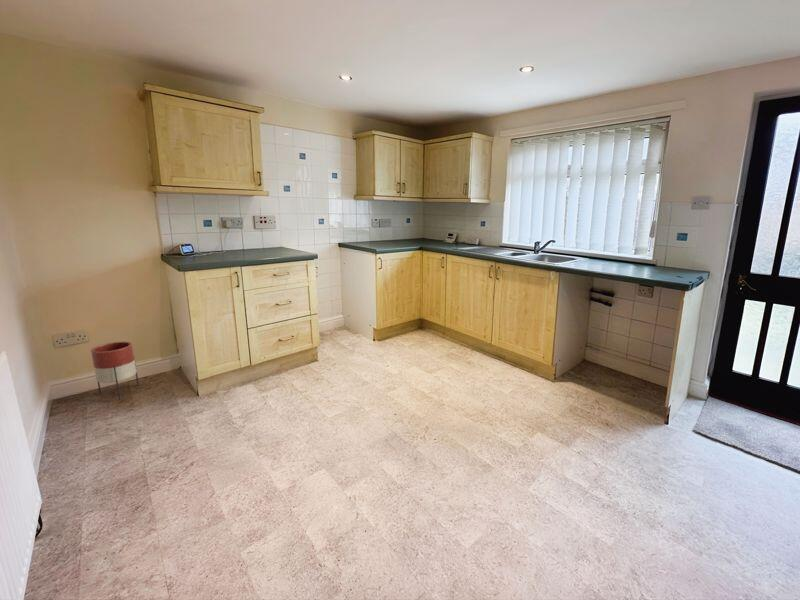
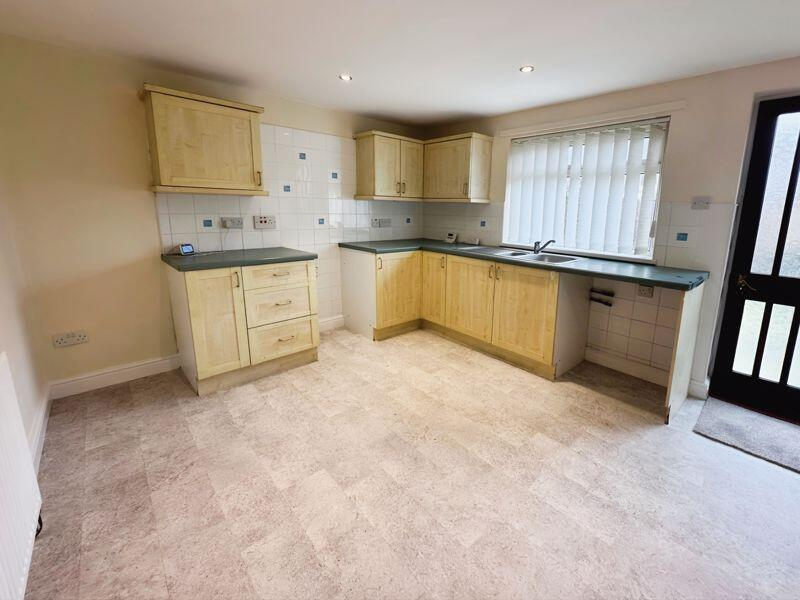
- planter (115, 370)
